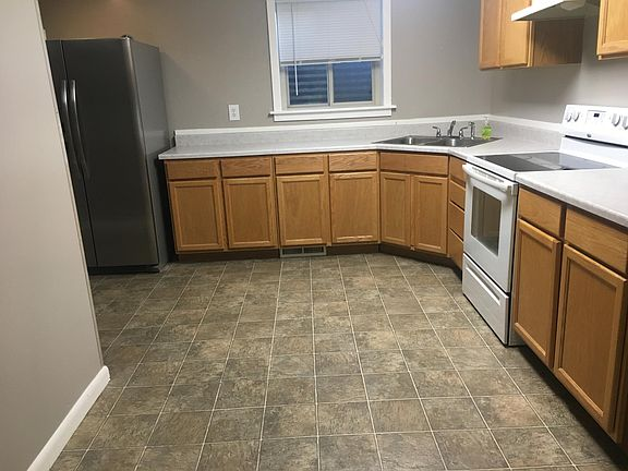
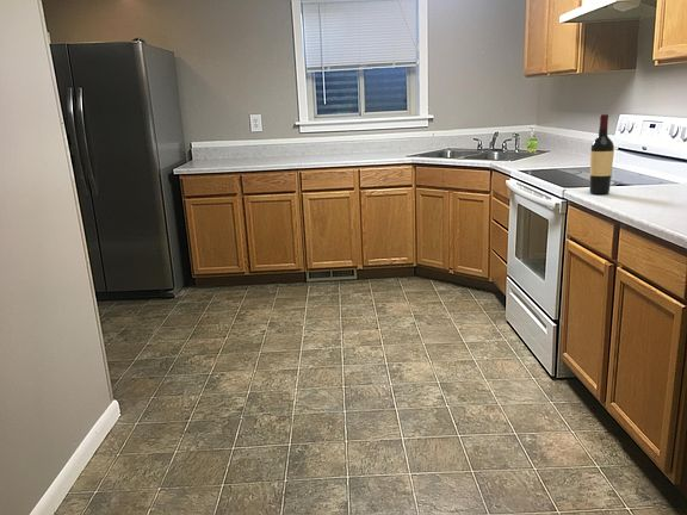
+ wine bottle (601, 154)
